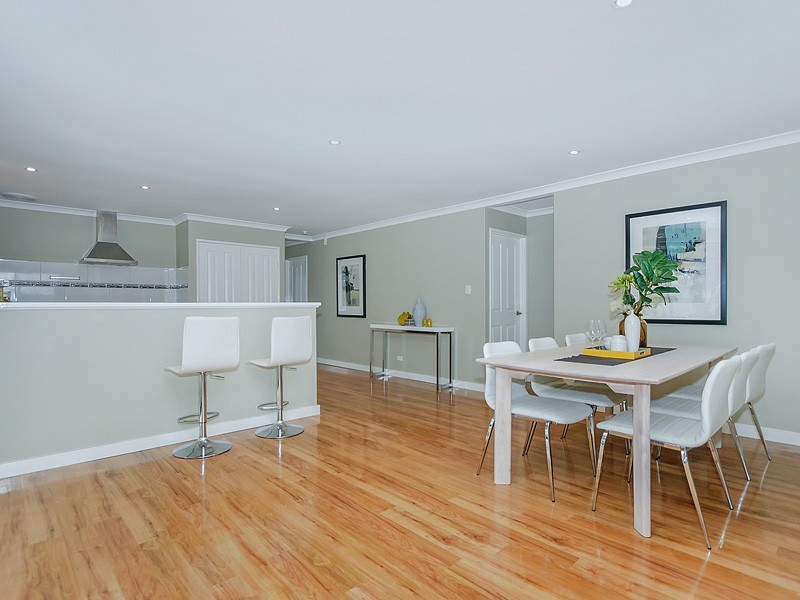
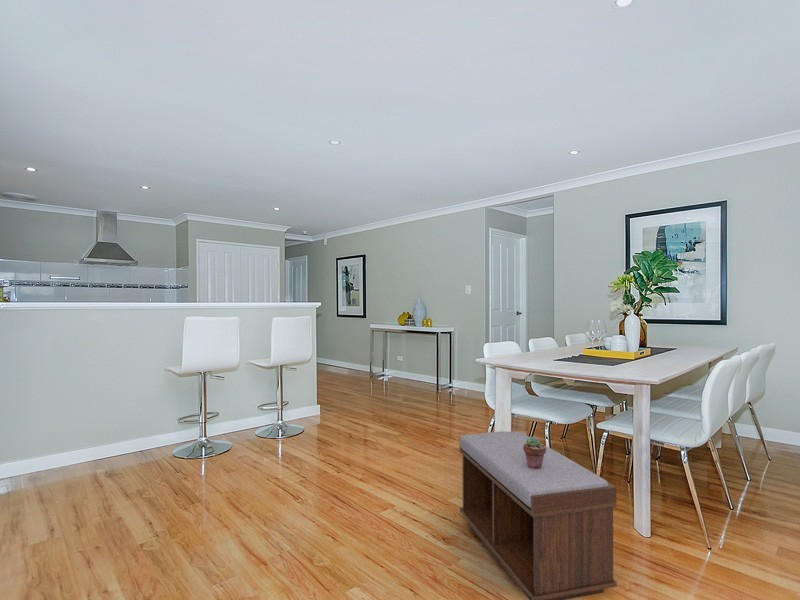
+ potted succulent (534, 450)
+ bench (525, 503)
